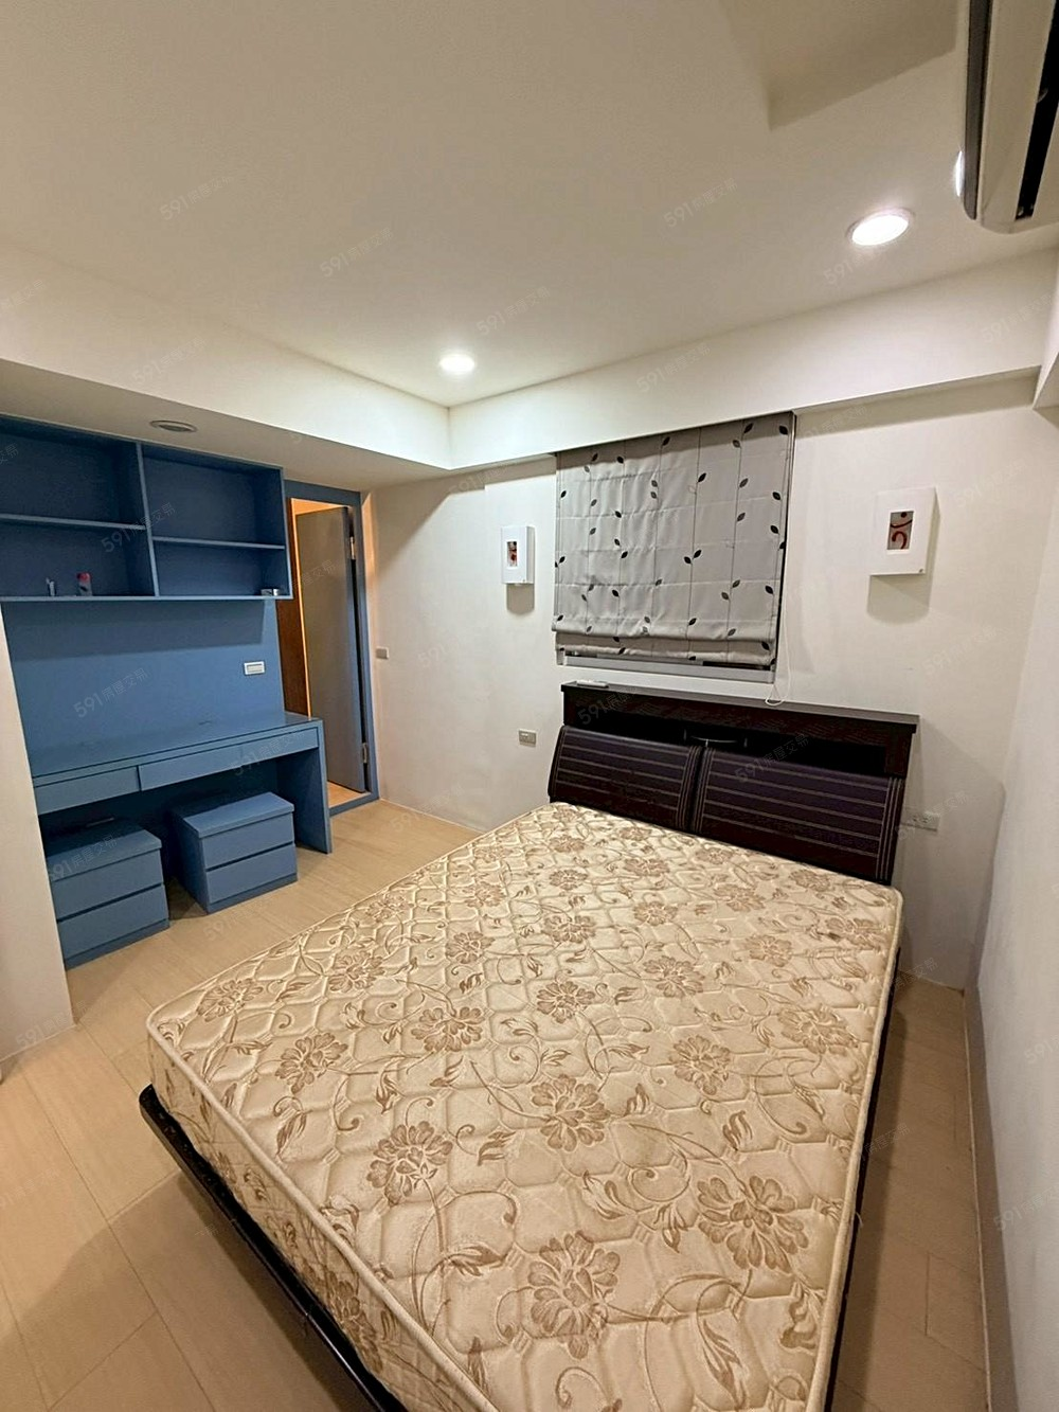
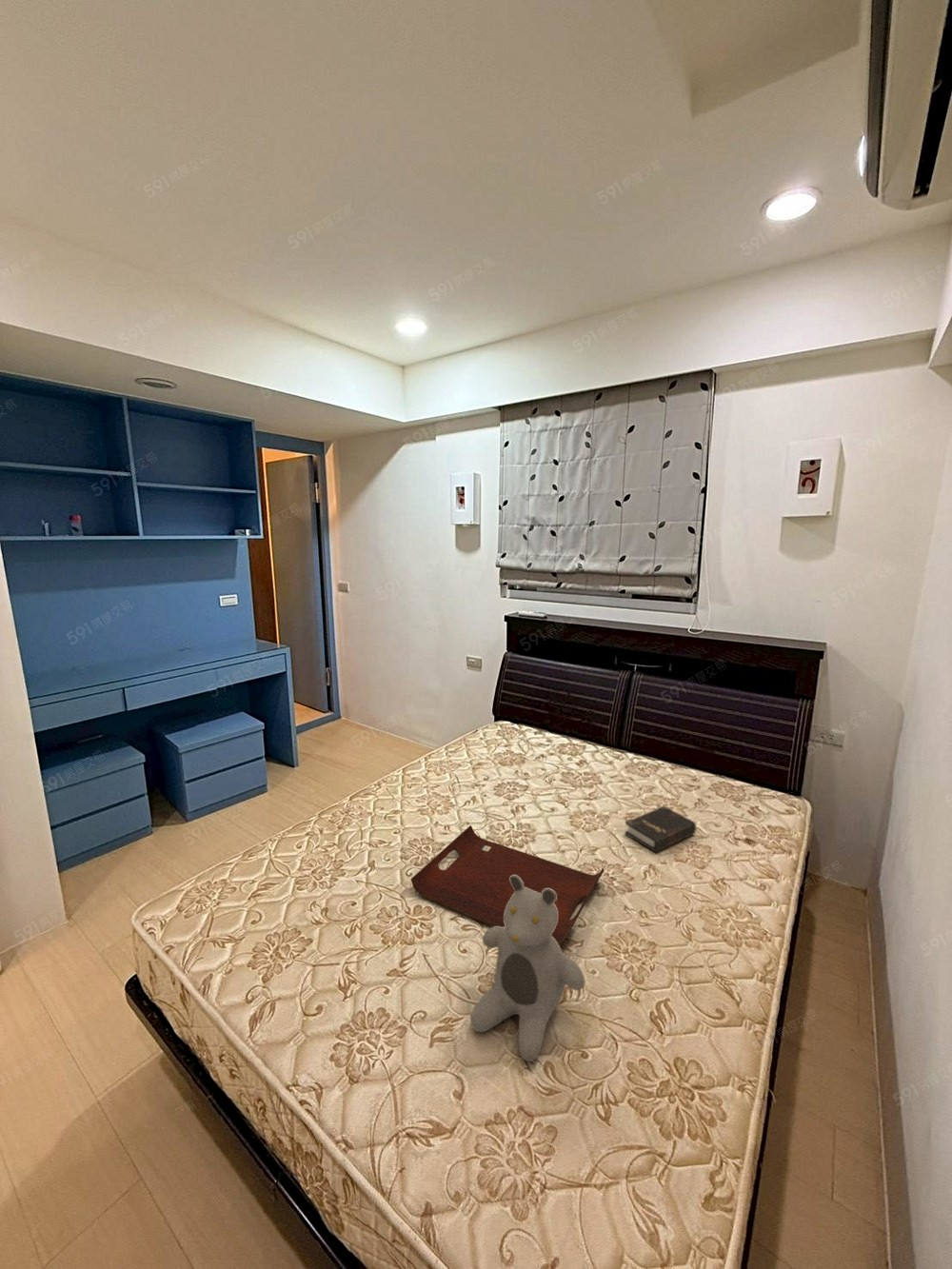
+ hardback book (660, 828)
+ teddy bear (522, 956)
+ serving tray (508, 880)
